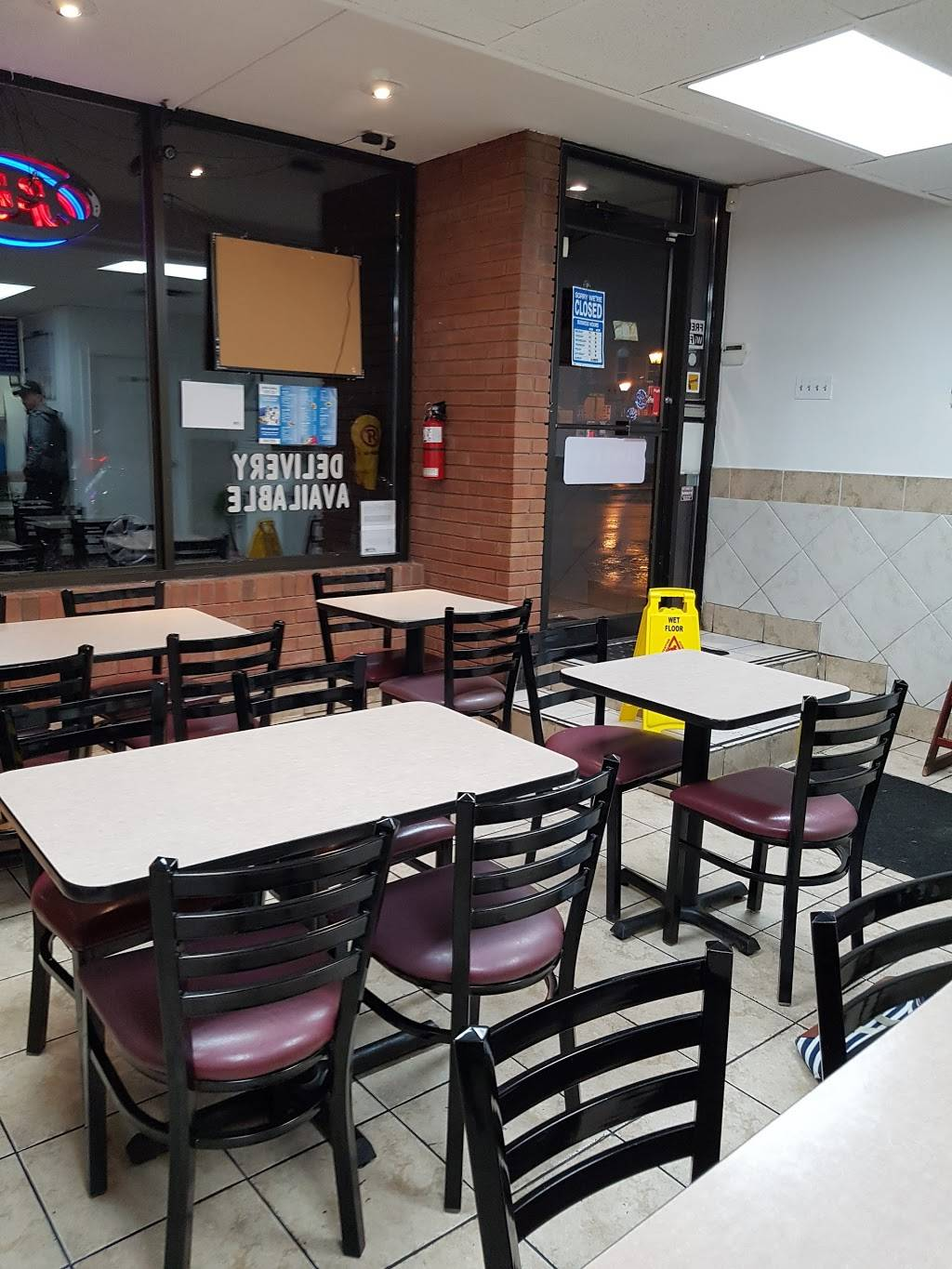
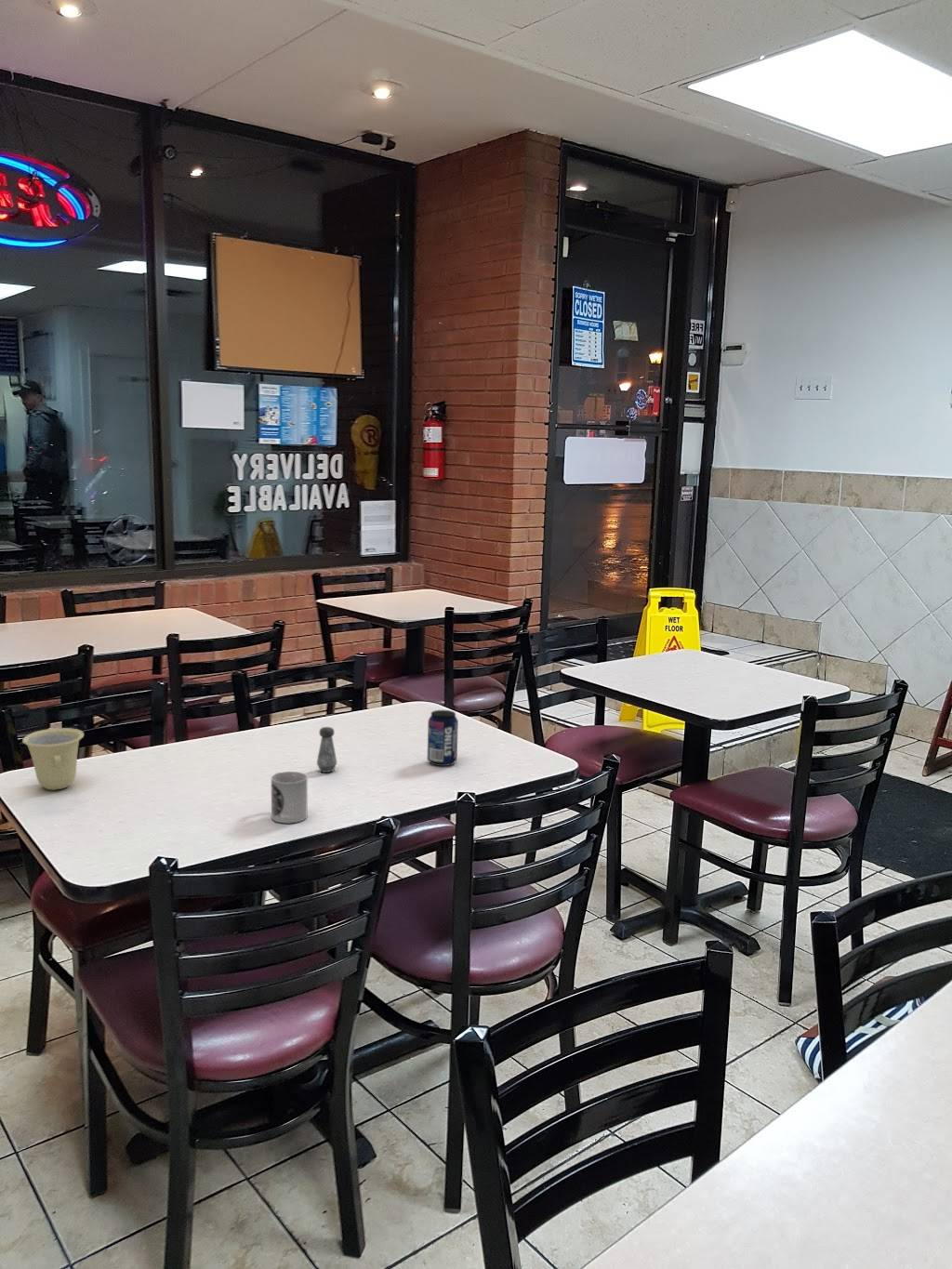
+ cup (285, 794)
+ salt shaker (326, 748)
+ cup (55, 760)
+ beverage can (443, 737)
